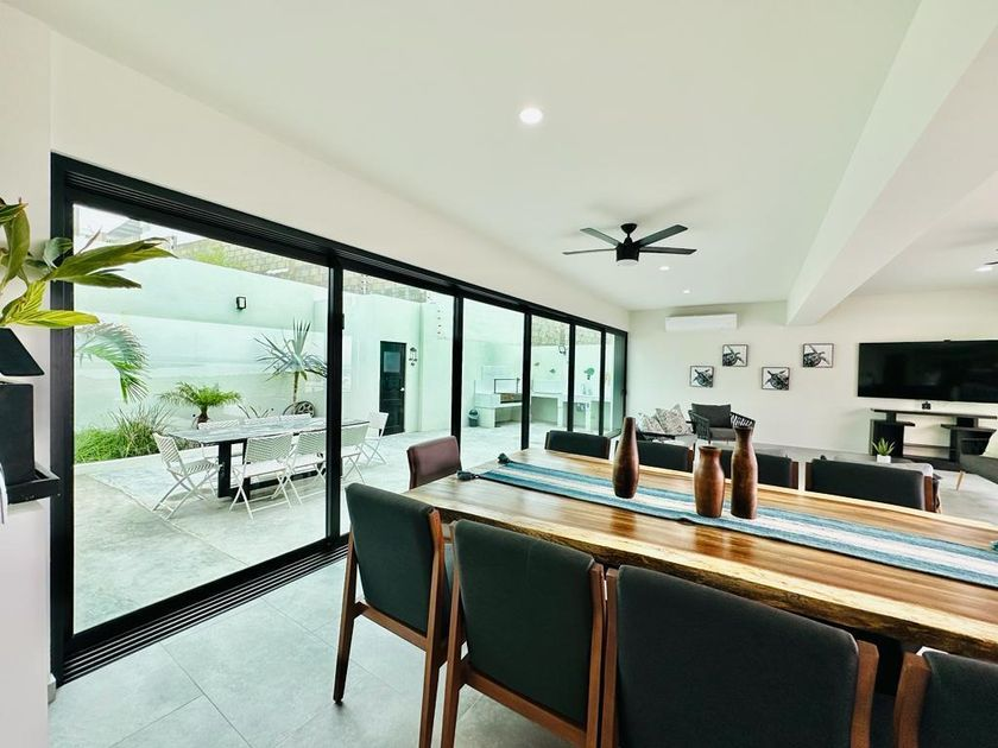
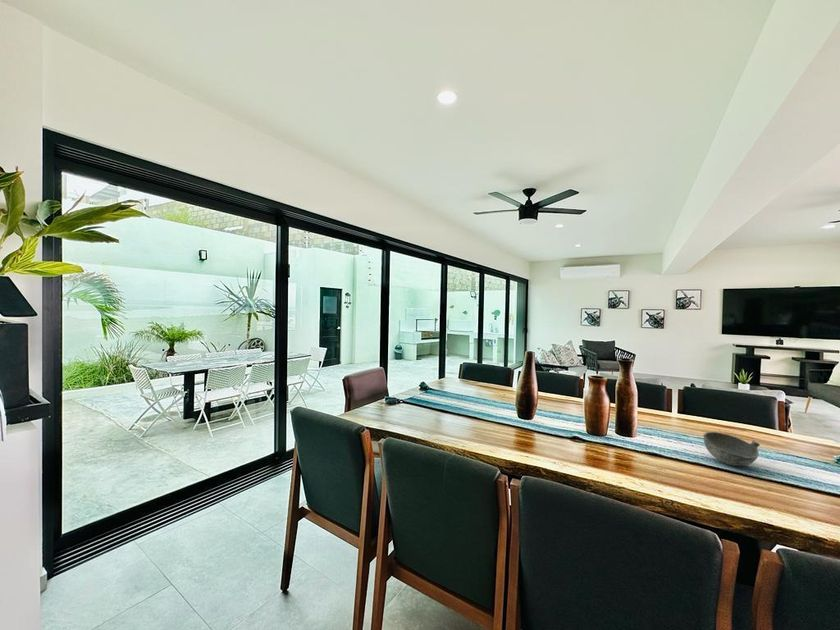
+ bowl (729, 450)
